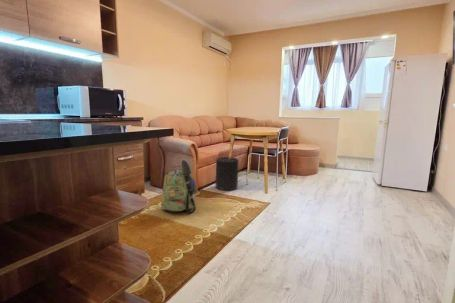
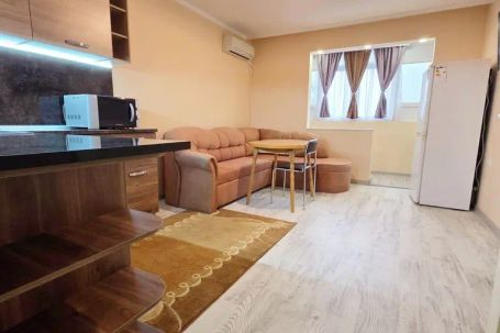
- trash can (227, 173)
- backpack (181, 183)
